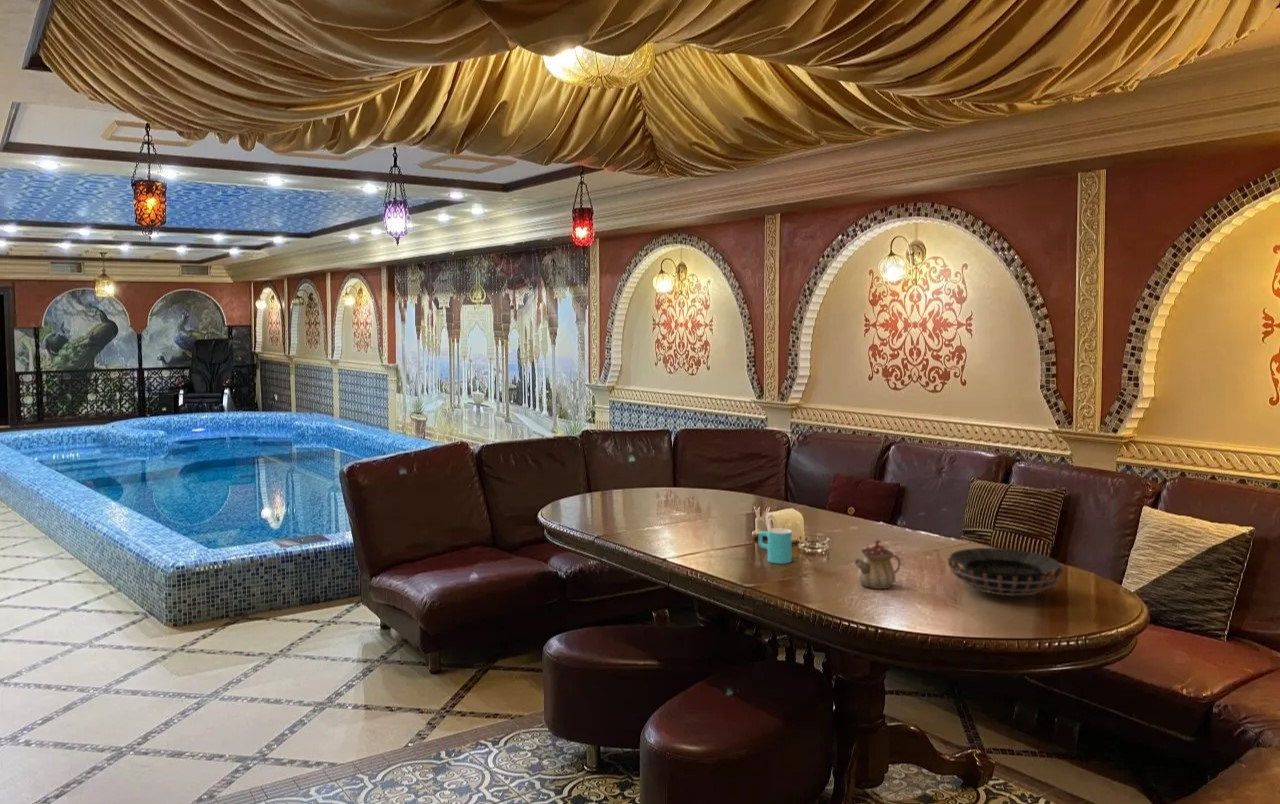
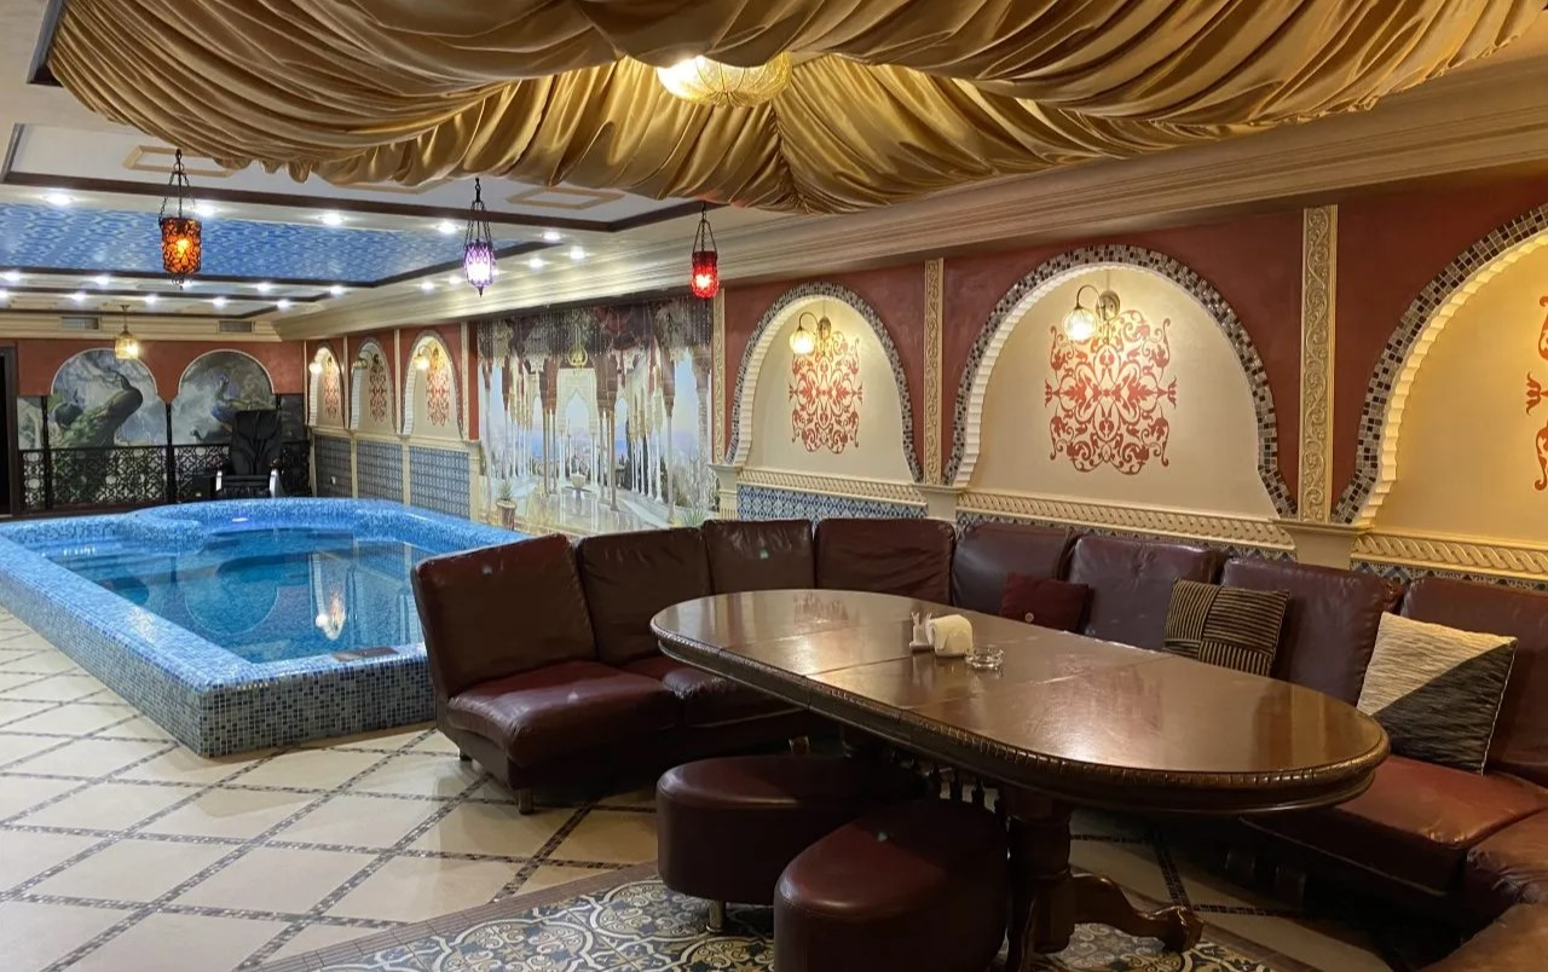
- teapot (878, 561)
- cup (776, 544)
- decorative bowl (1003, 575)
